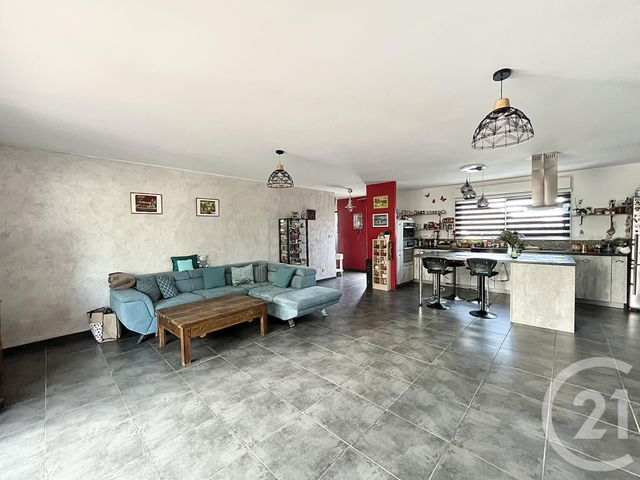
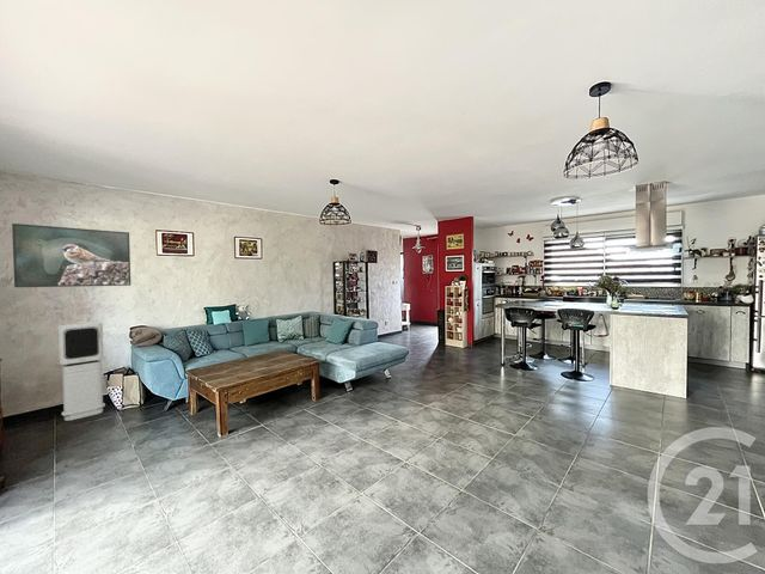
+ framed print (76, 257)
+ air purifier (81, 367)
